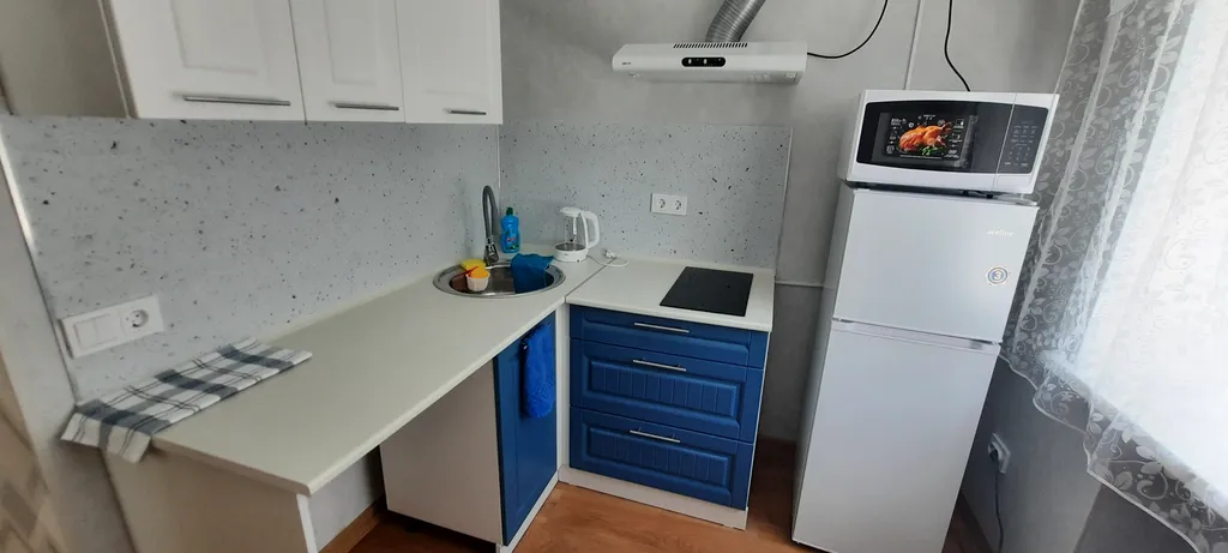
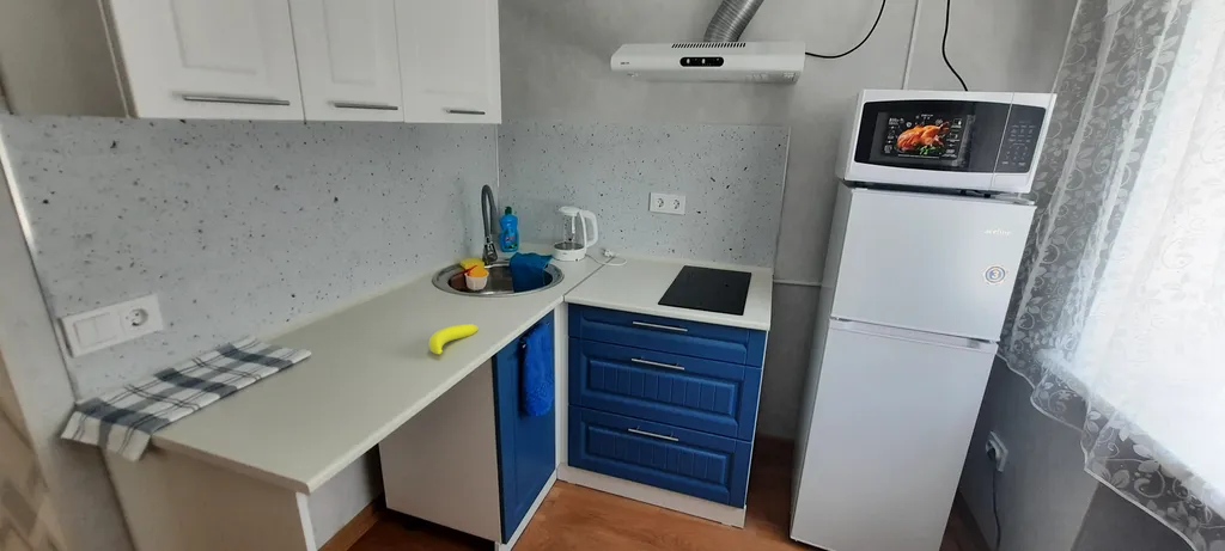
+ banana (456, 335)
